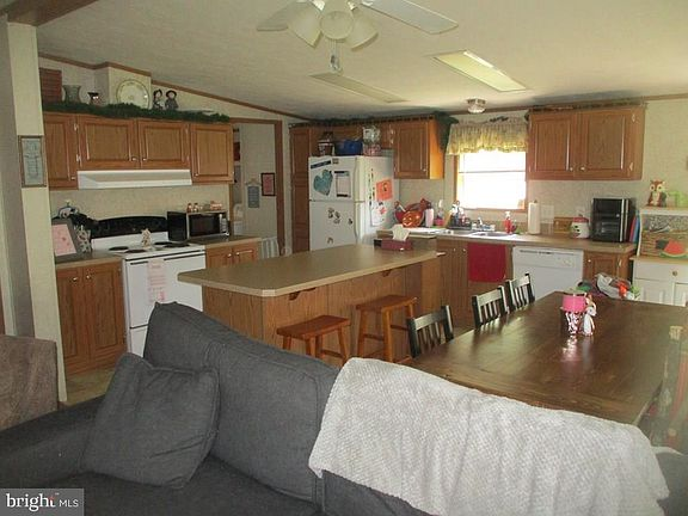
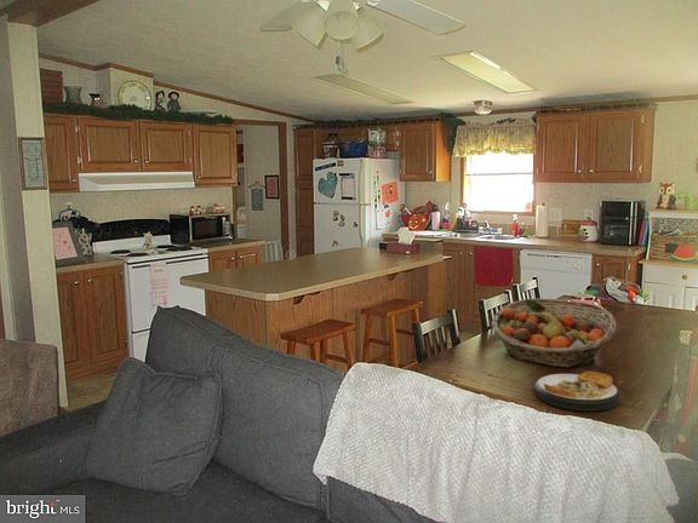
+ fruit basket (551, 331)
+ plate (576, 387)
